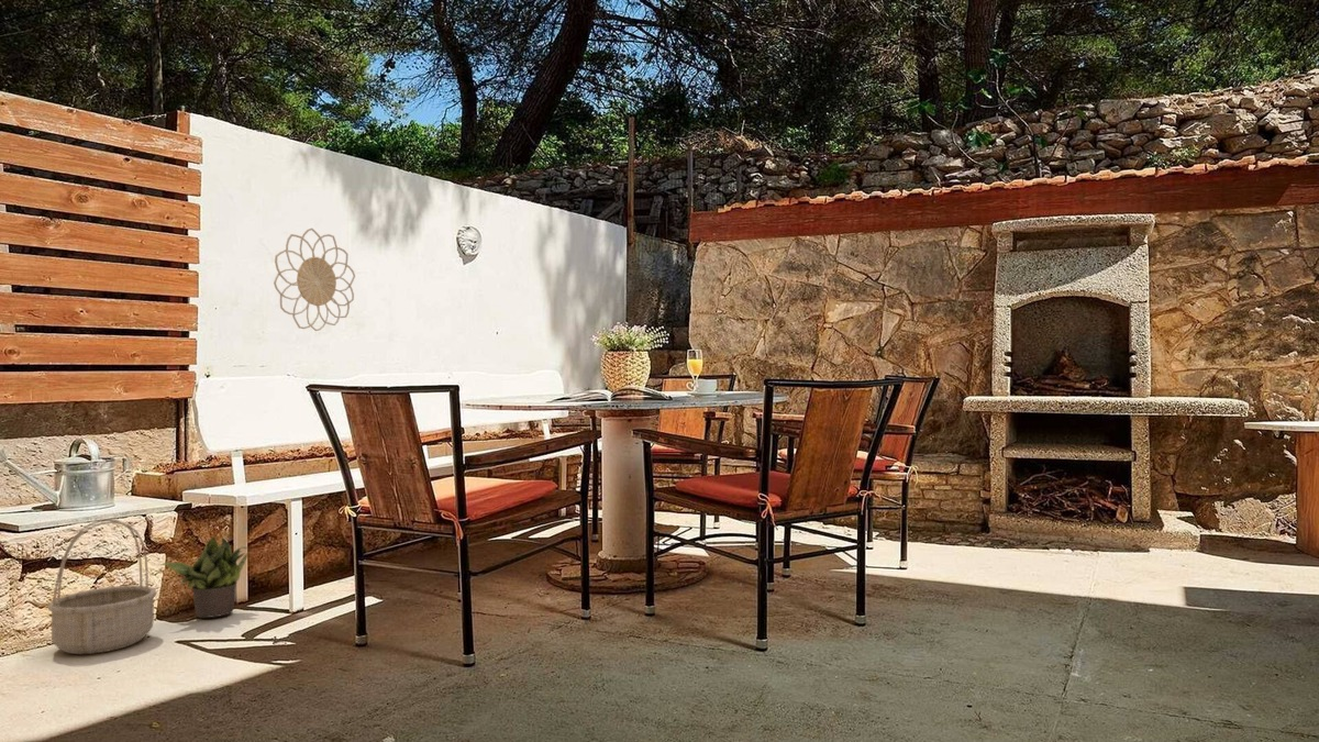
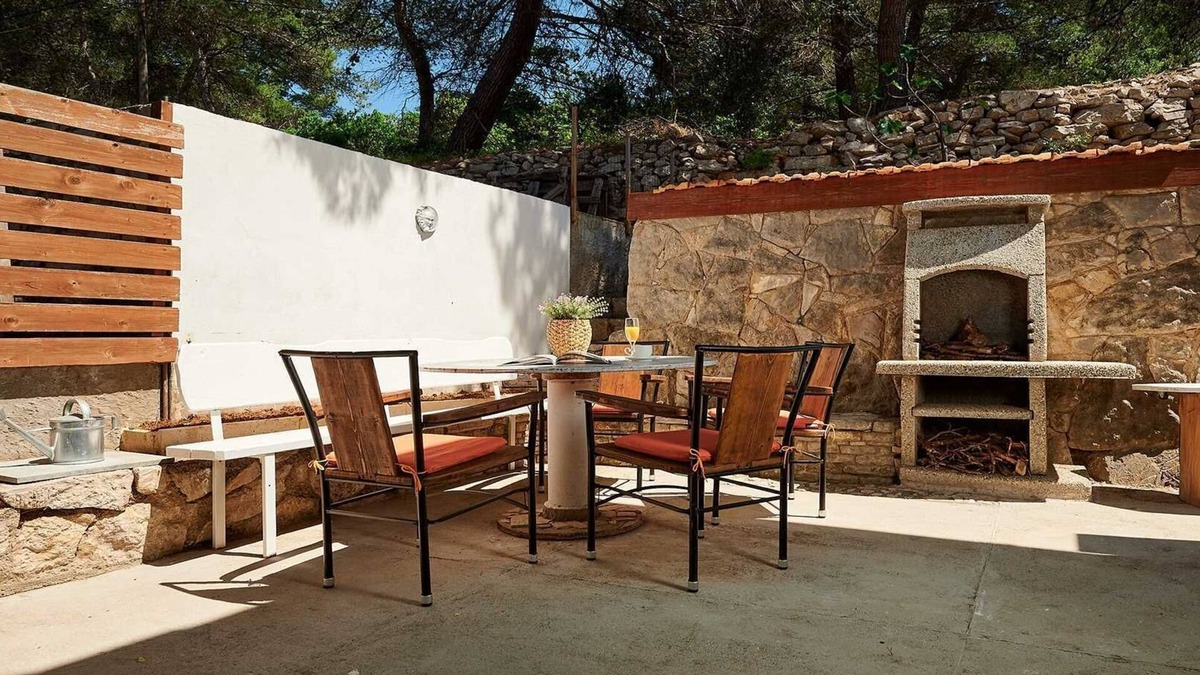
- basket (107, 587)
- decorative wall piece (315, 279)
- potted plant (203, 575)
